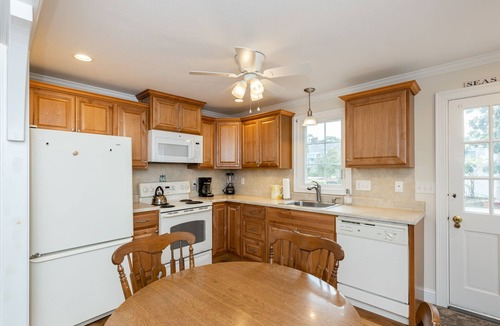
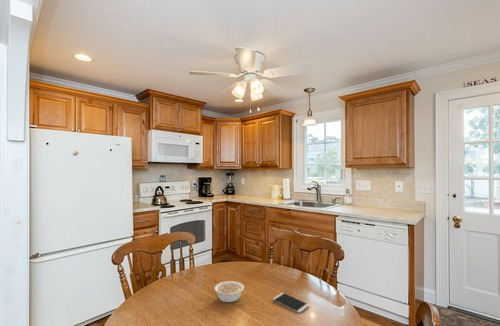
+ smartphone (290, 302)
+ legume (230, 291)
